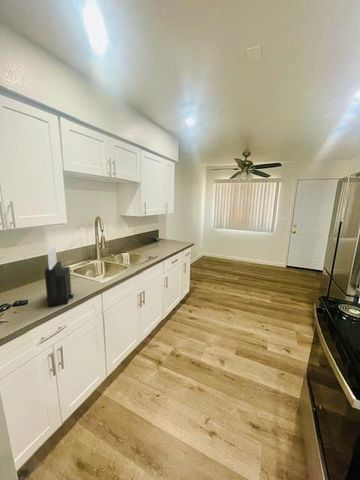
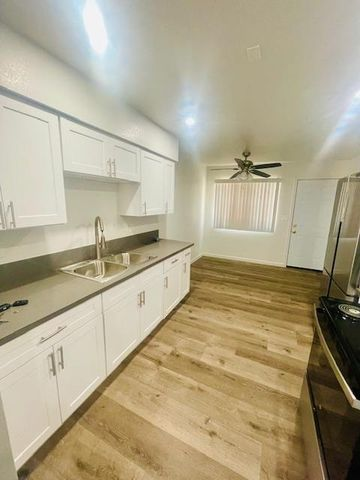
- knife block (60, 273)
